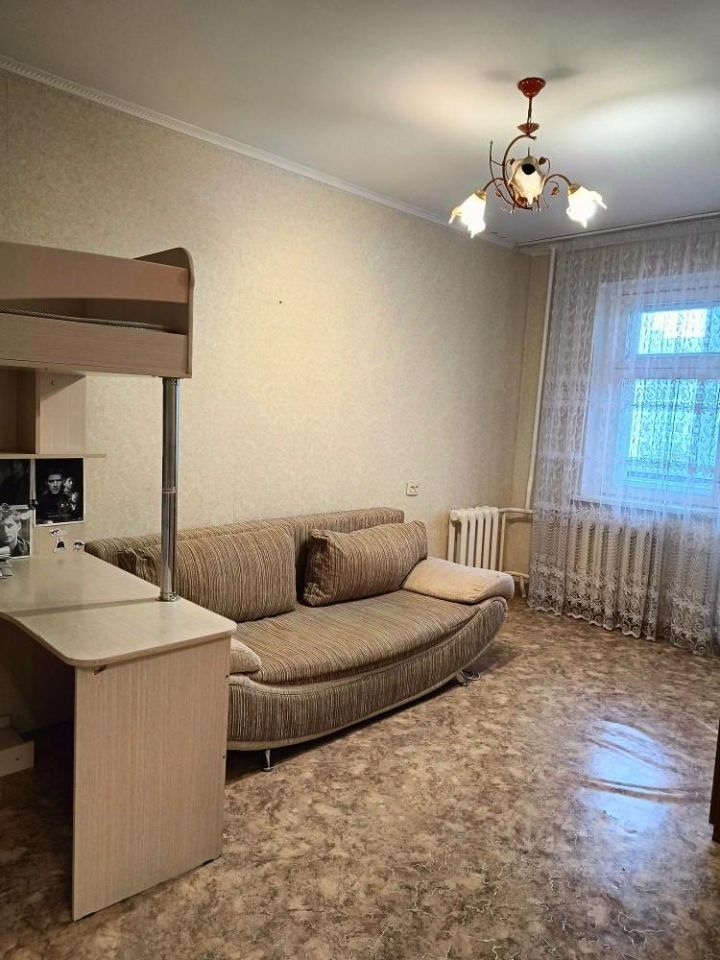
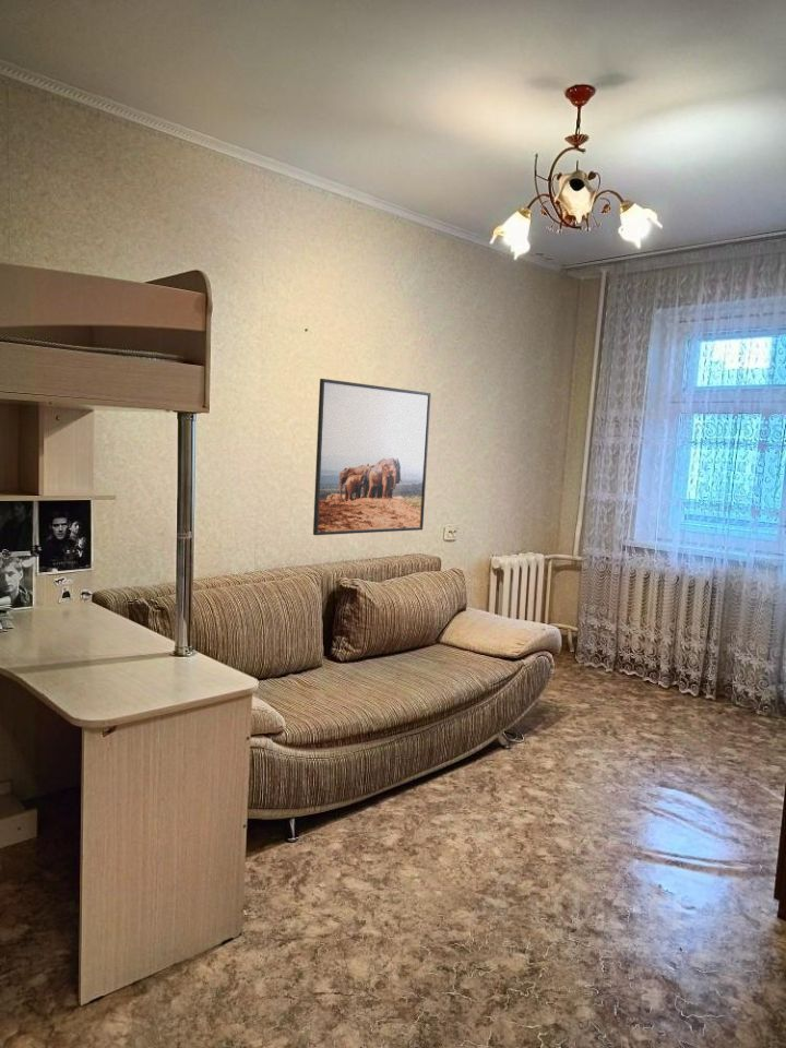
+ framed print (374, 460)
